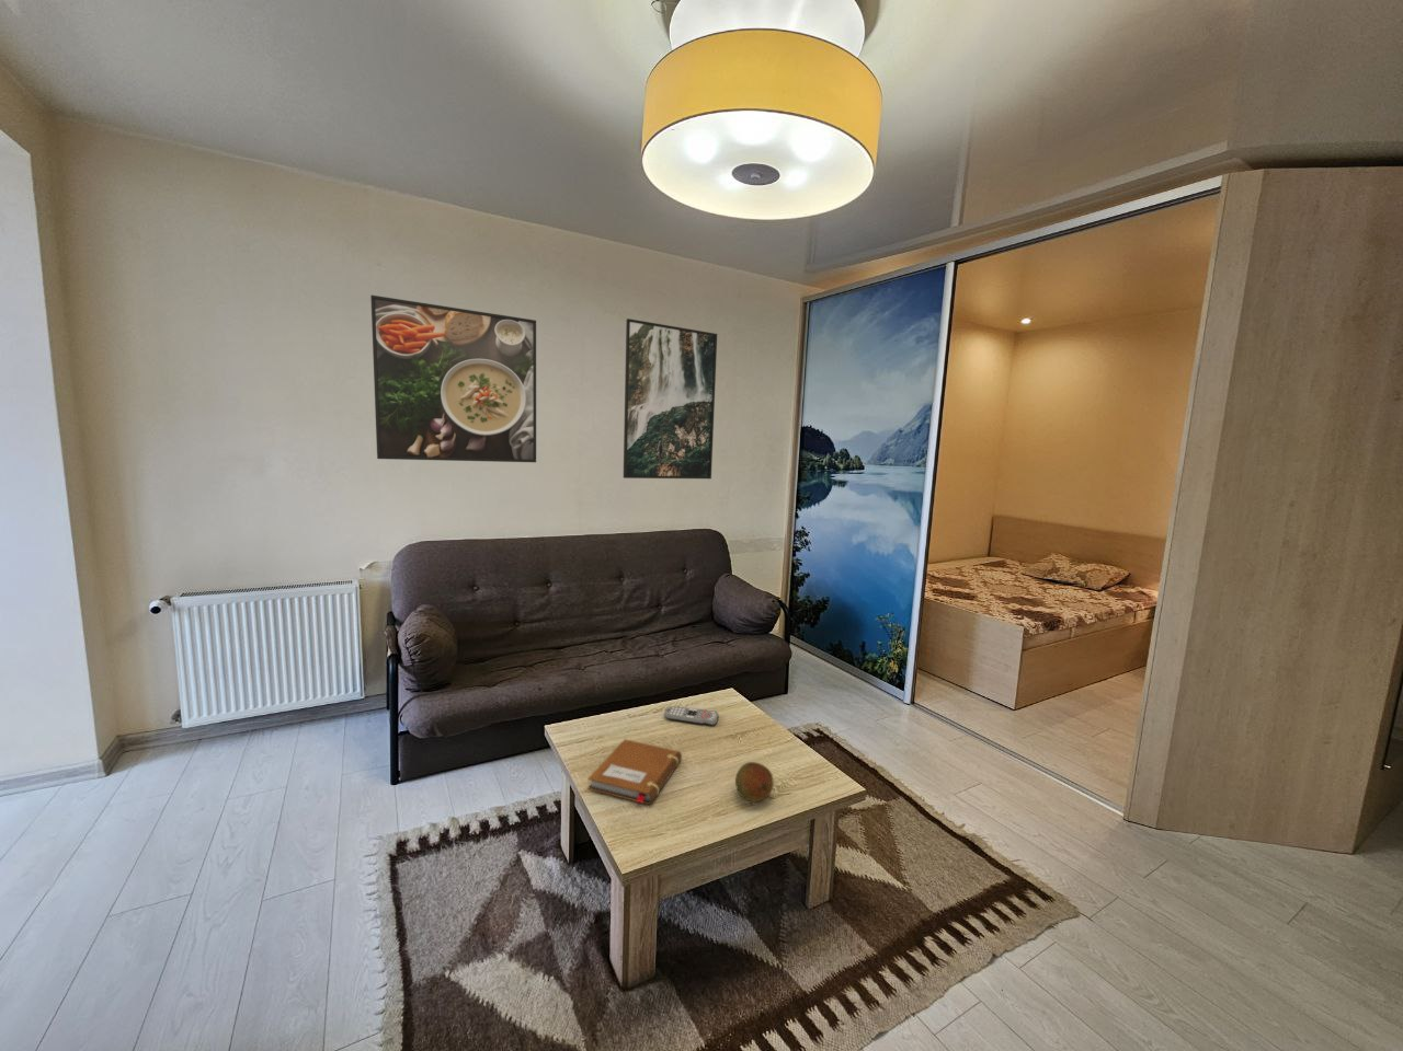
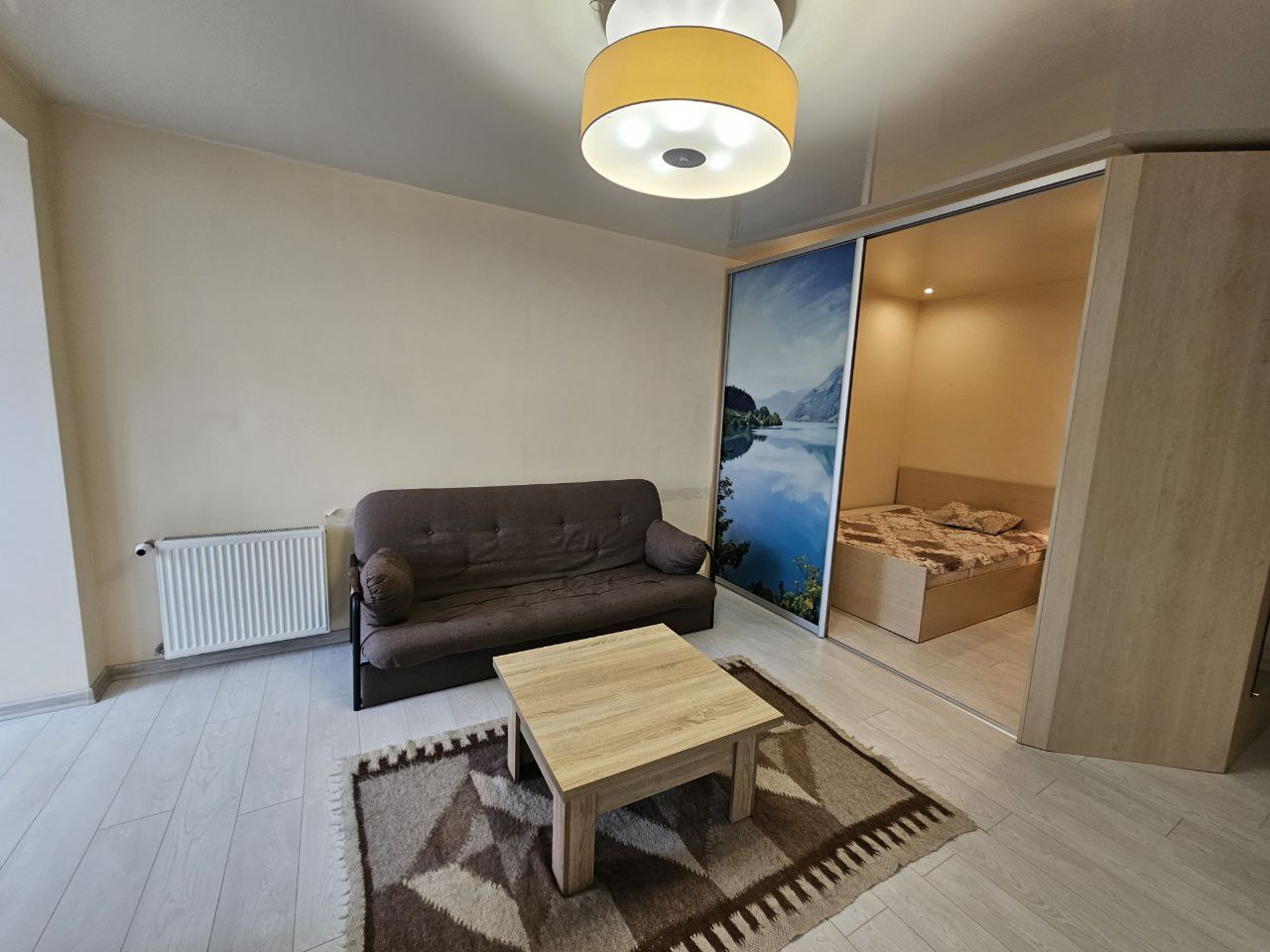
- remote control (690, 715)
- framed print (461, 385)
- fruit (752, 779)
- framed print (671, 403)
- notebook (635, 771)
